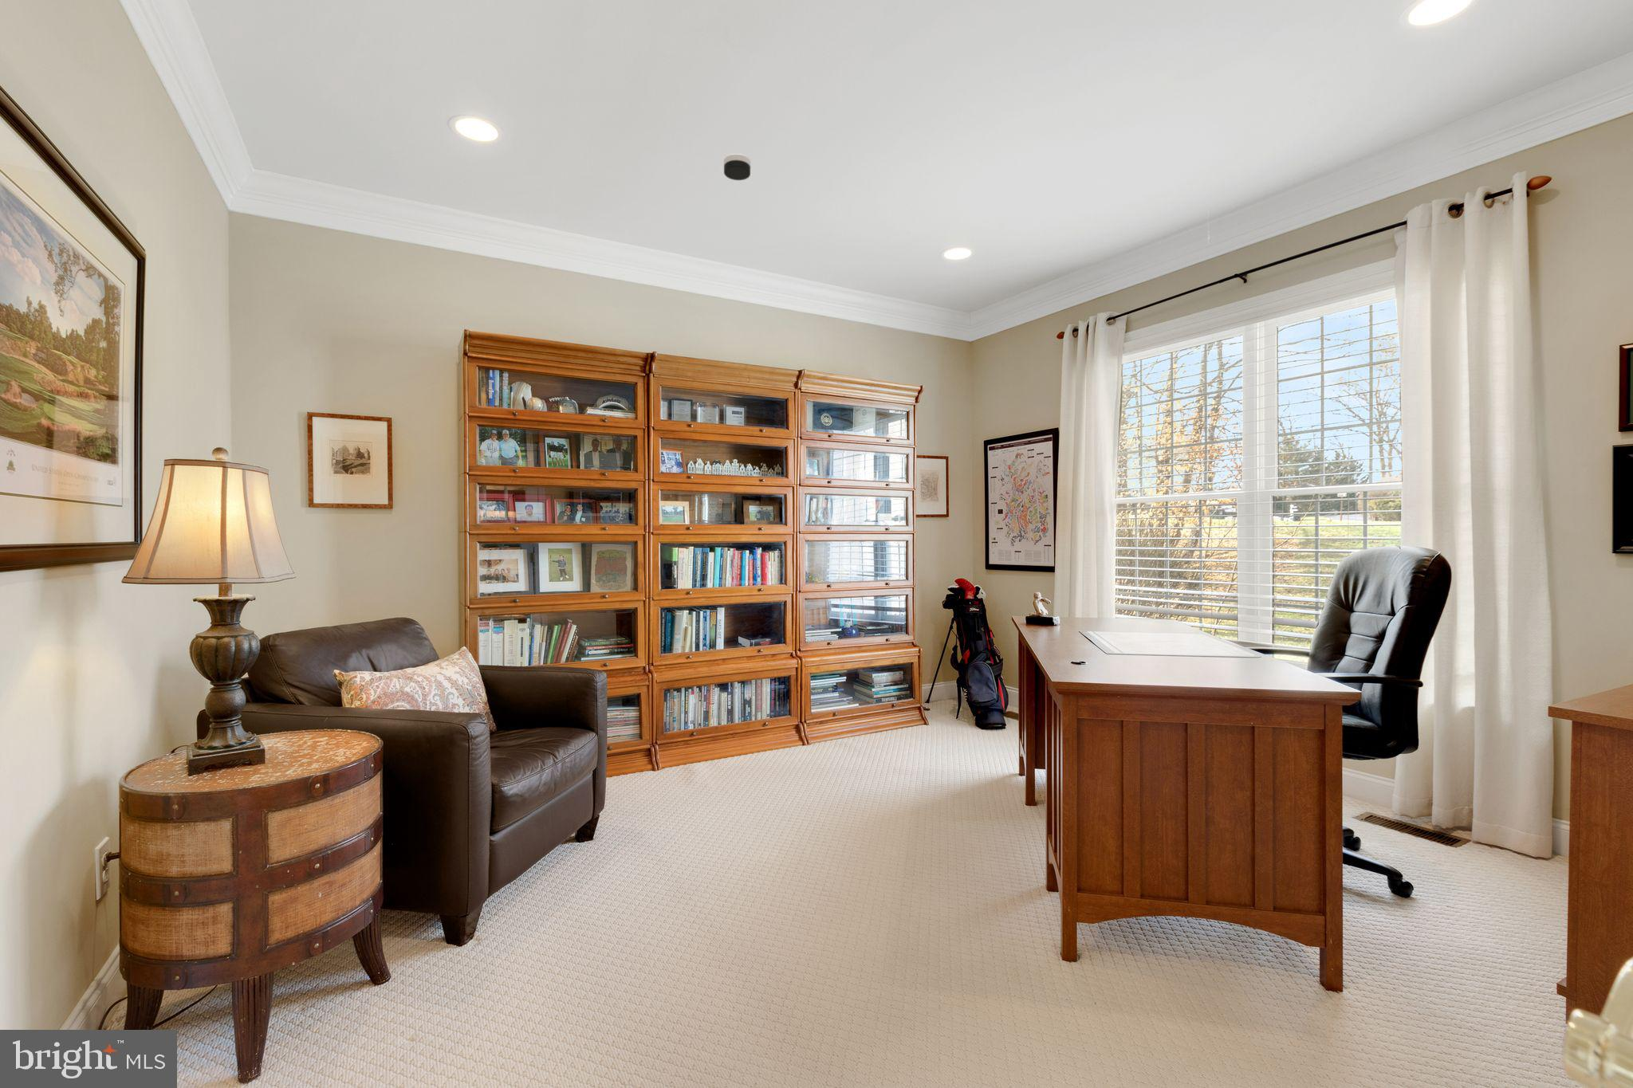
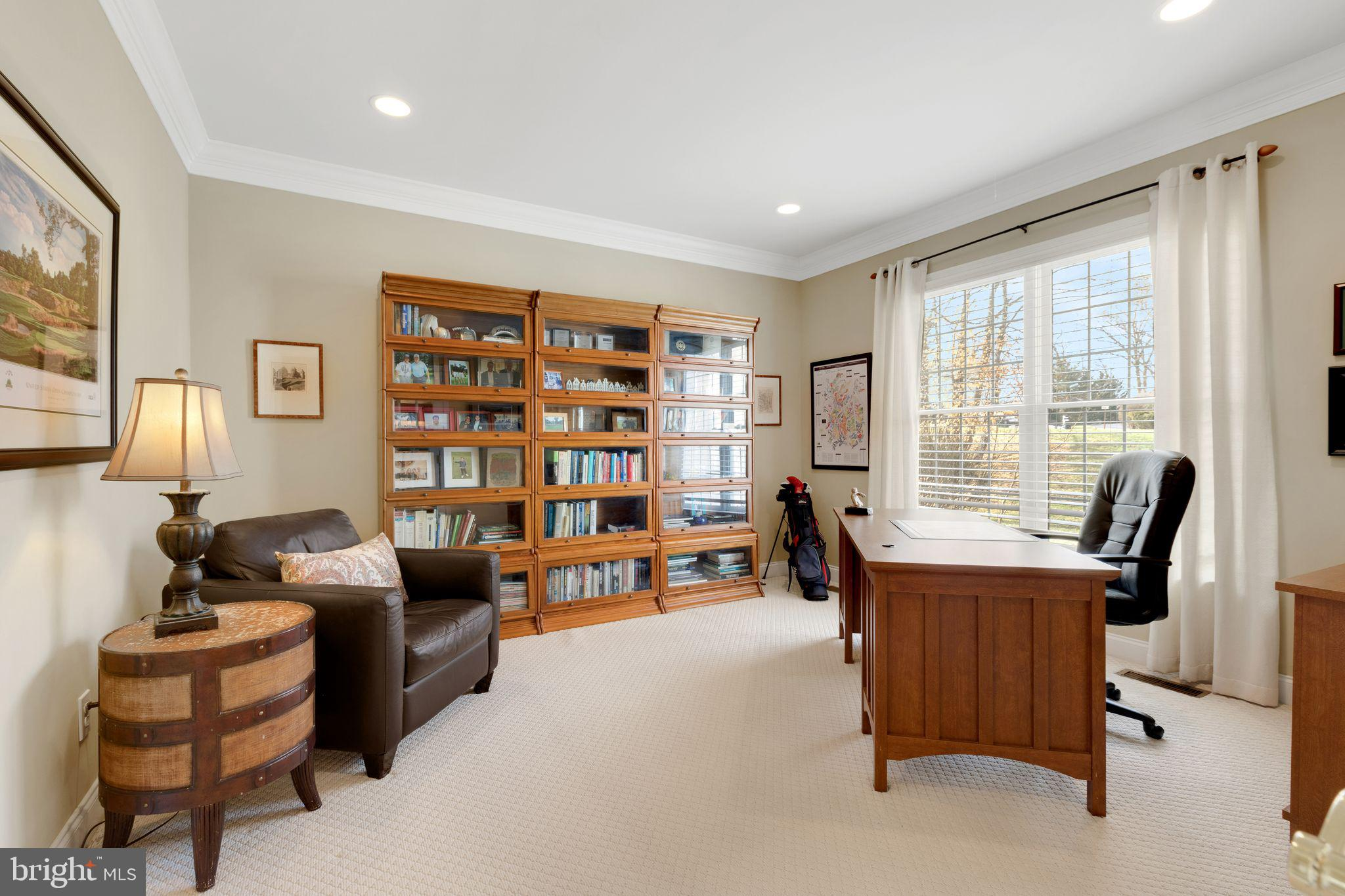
- smoke detector (737, 166)
